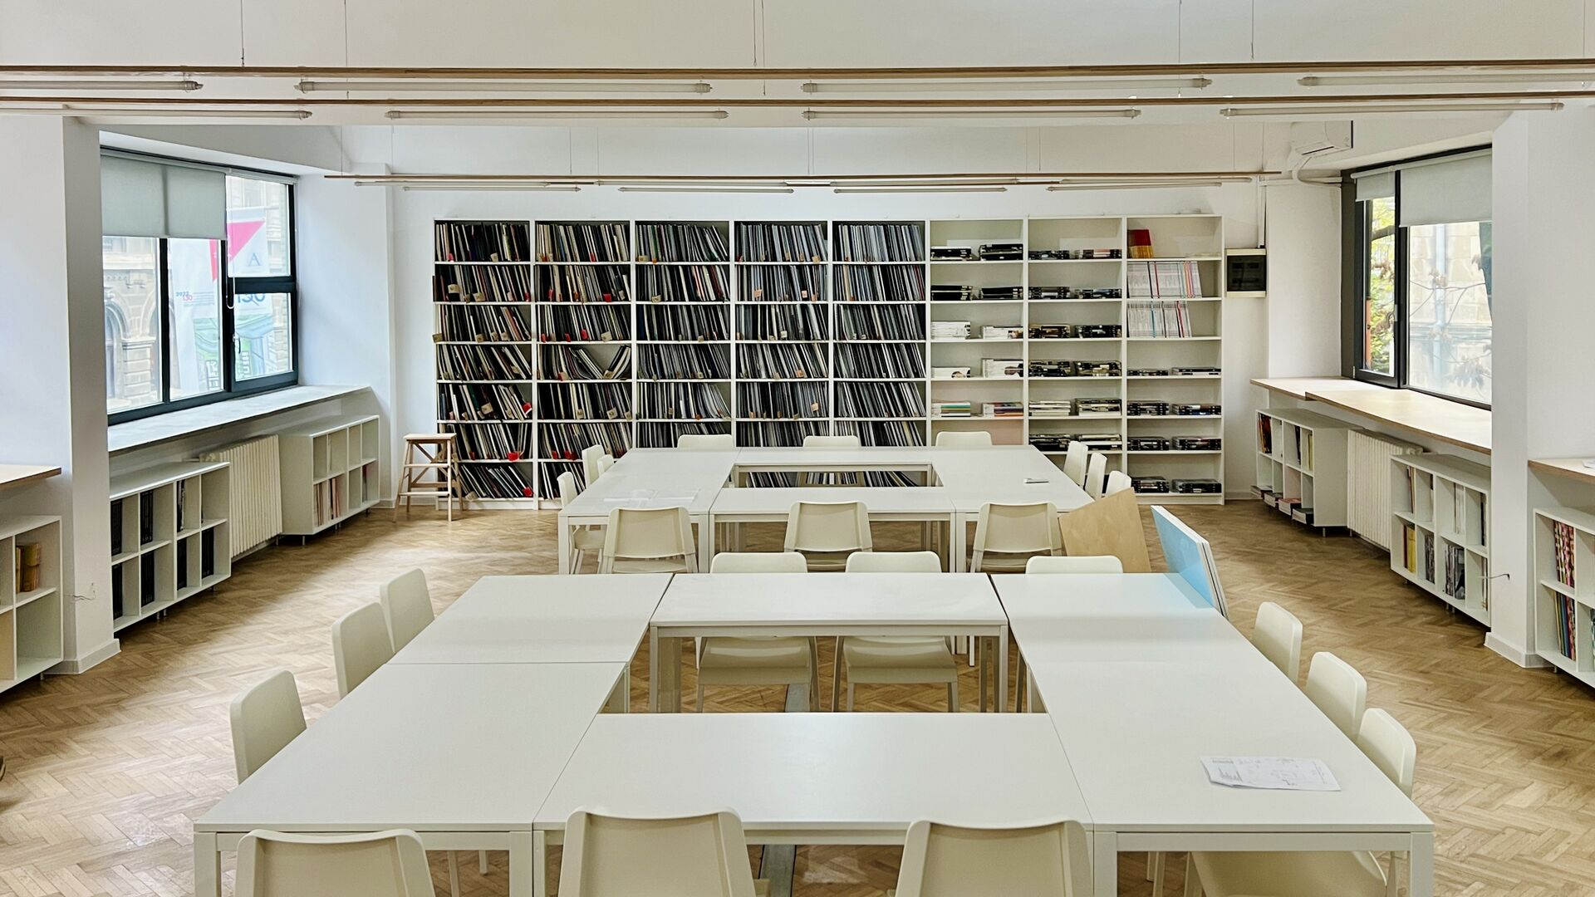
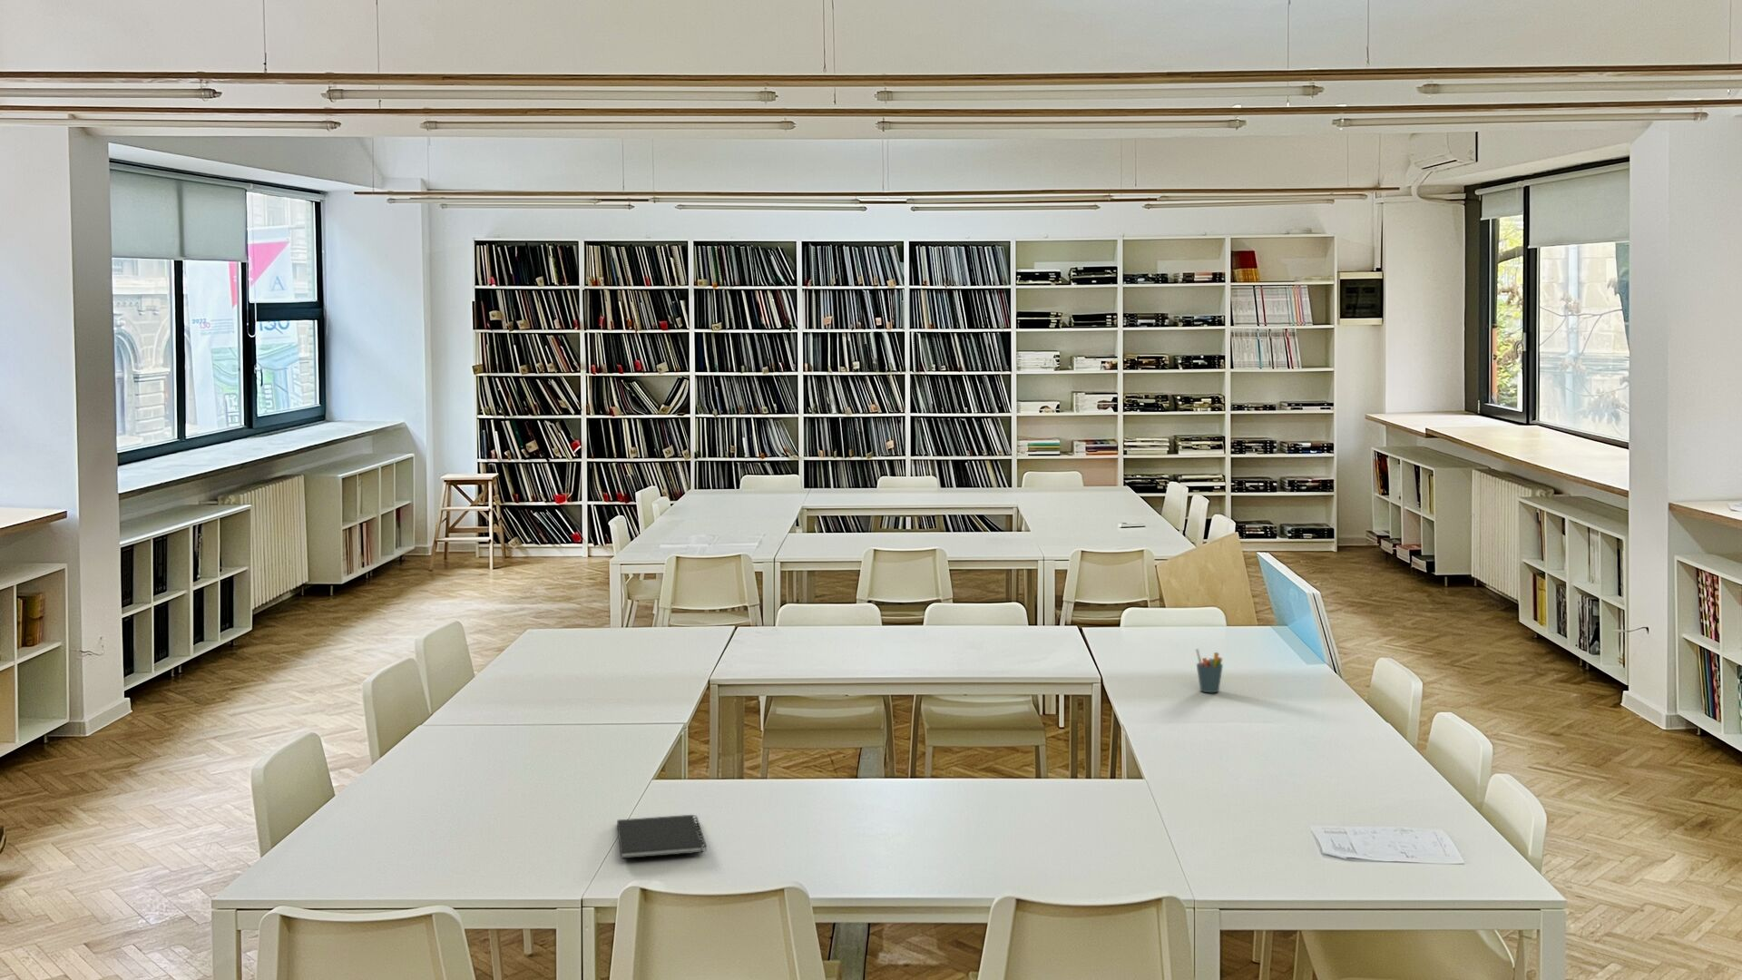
+ pen holder (1210, 670)
+ notebook (660, 835)
